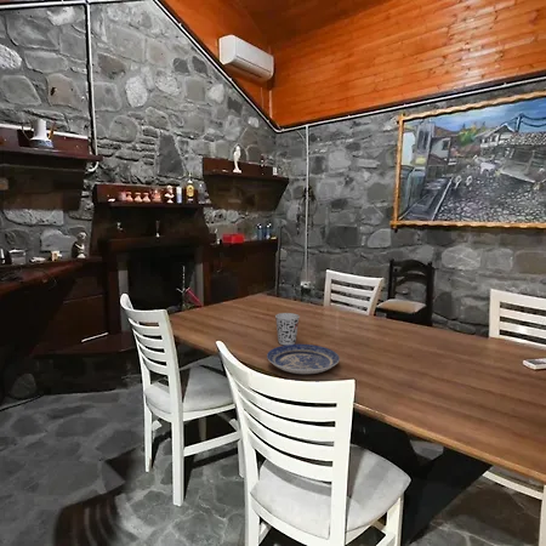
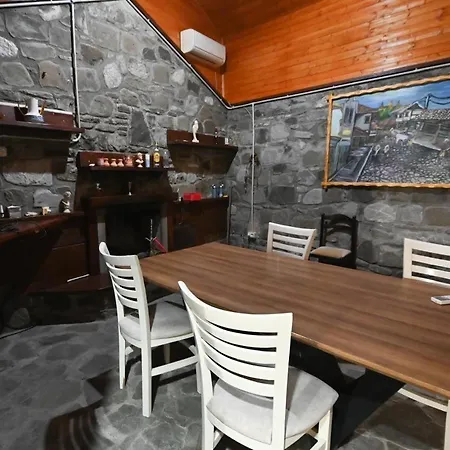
- cup (286, 329)
- plate (302, 360)
